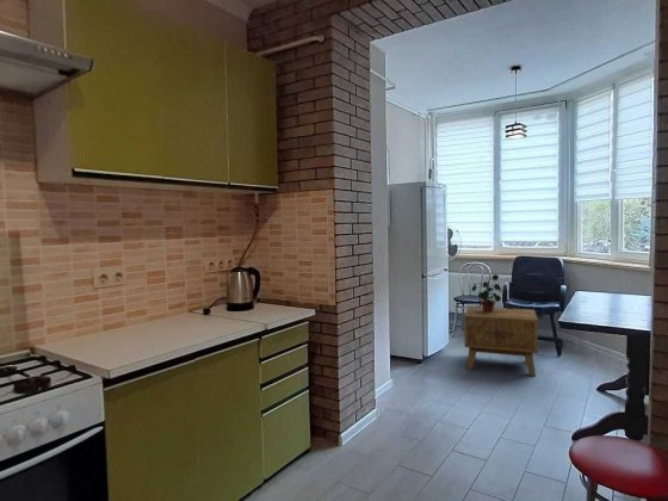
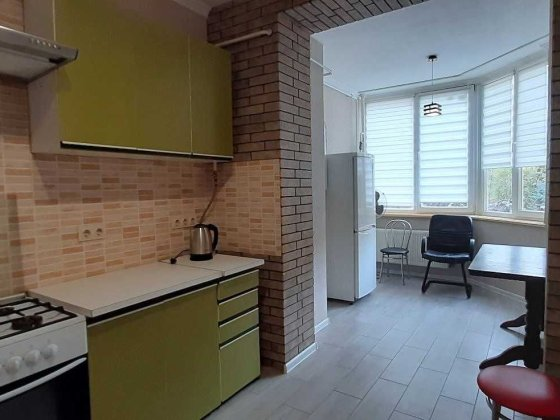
- potted plant (488, 292)
- side table (500, 339)
